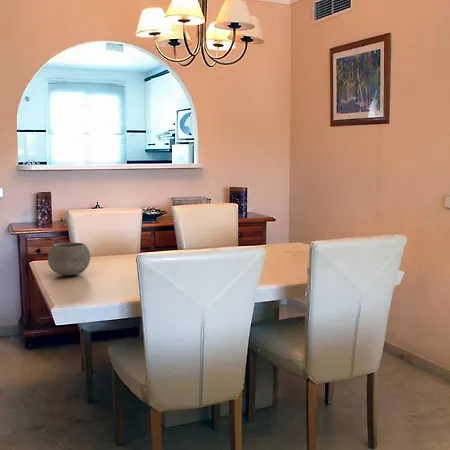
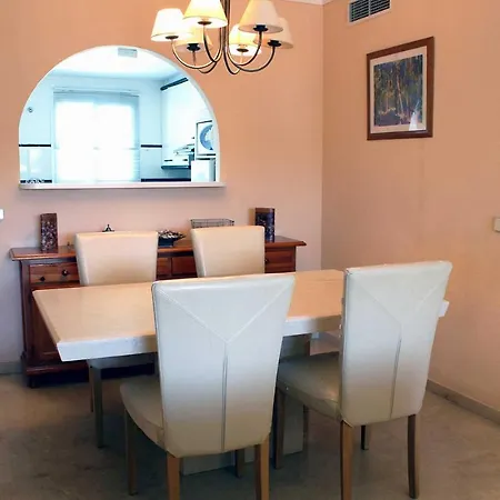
- bowl (69, 259)
